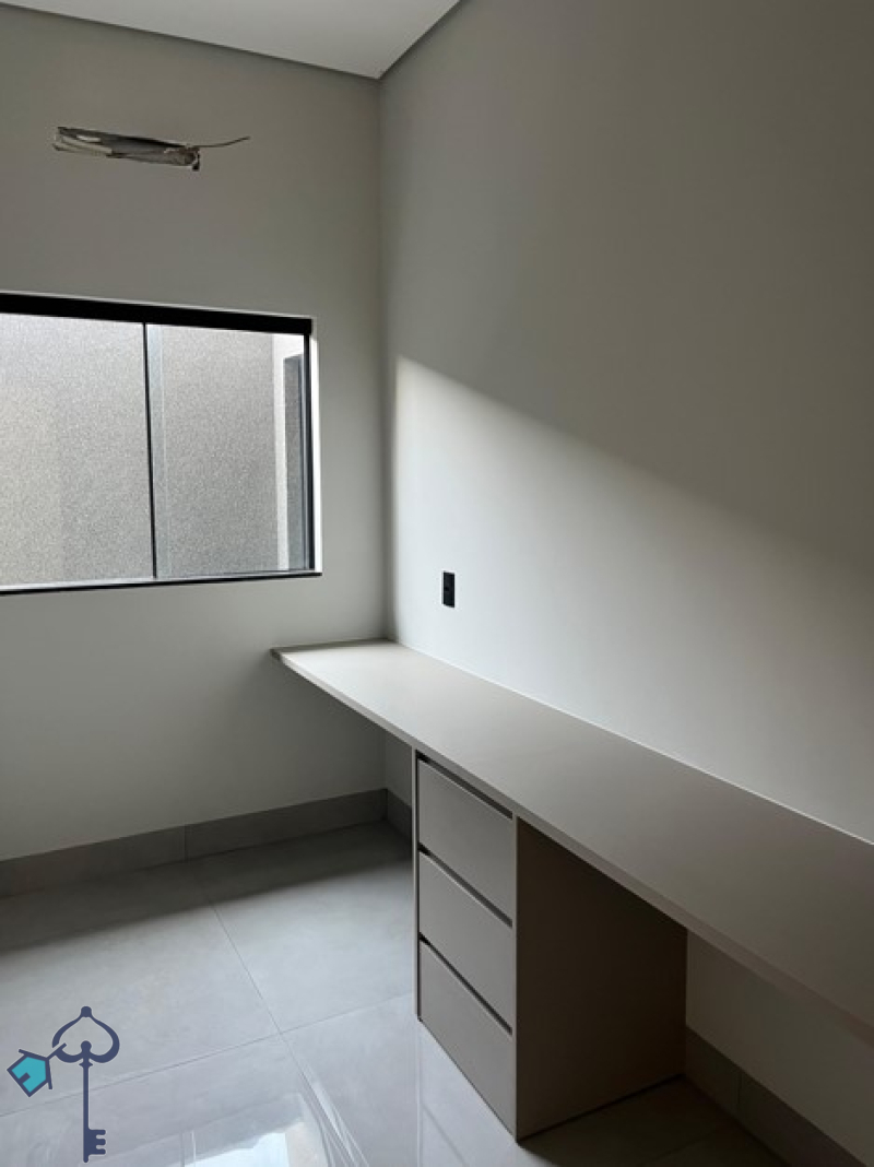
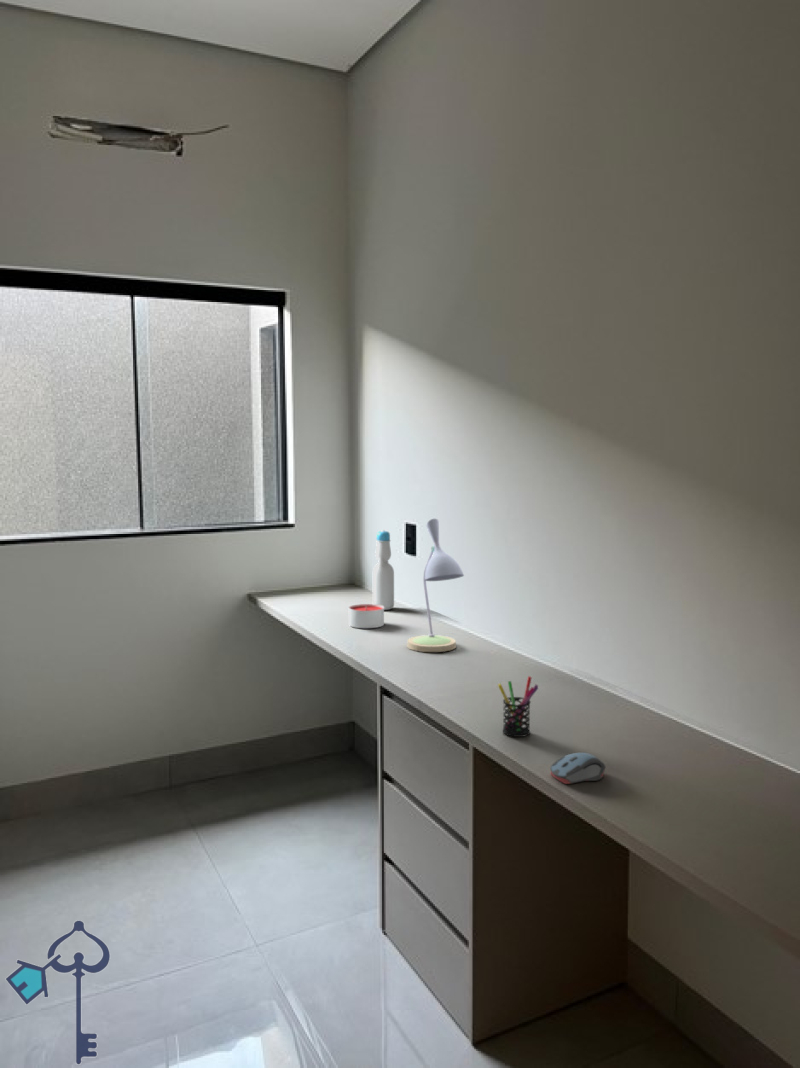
+ desk lamp (436, 580)
+ pen holder (516, 705)
+ candle (366, 615)
+ computer mouse (578, 765)
+ bottle (383, 569)
